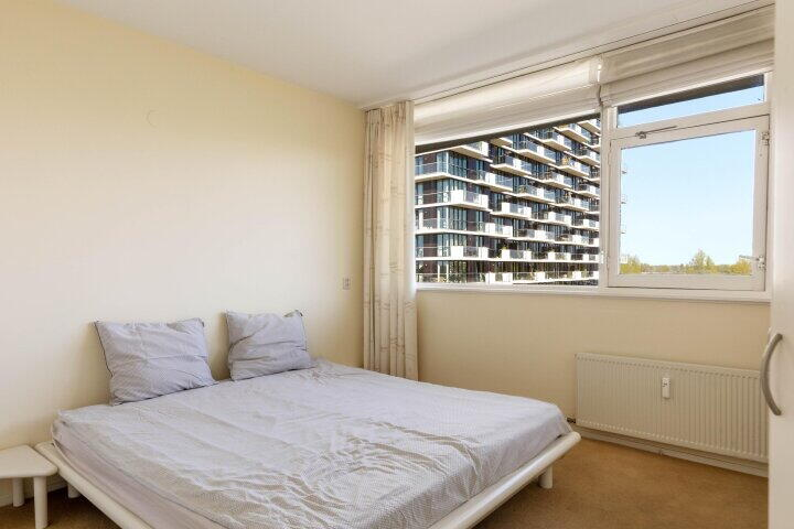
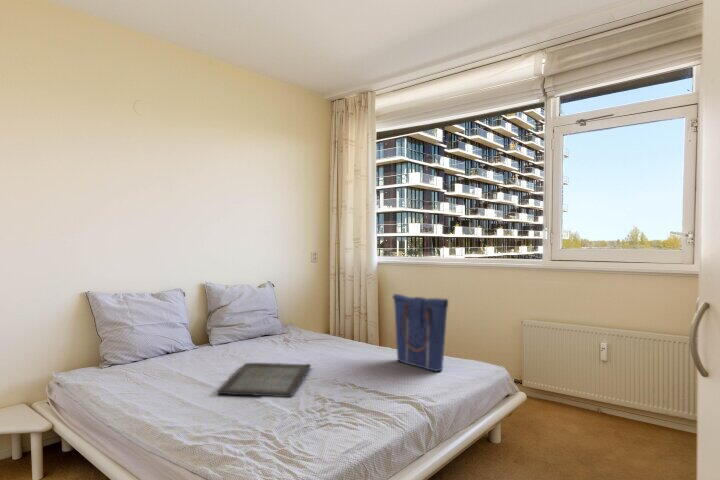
+ serving tray (266, 377)
+ tote bag (419, 330)
